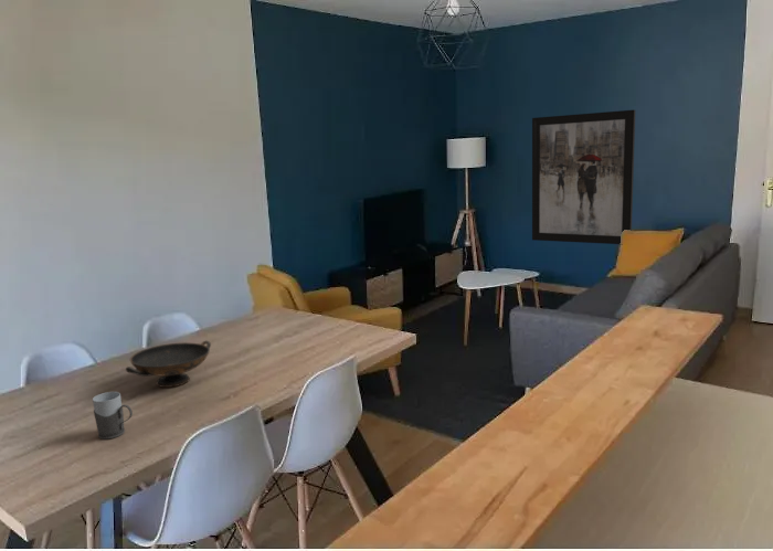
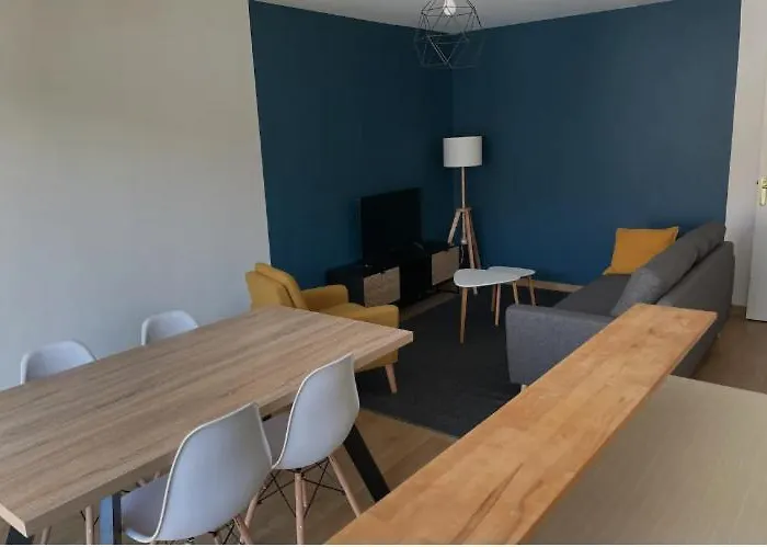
- decorative bowl (171, 367)
- mug (115, 415)
- wall art (580, 179)
